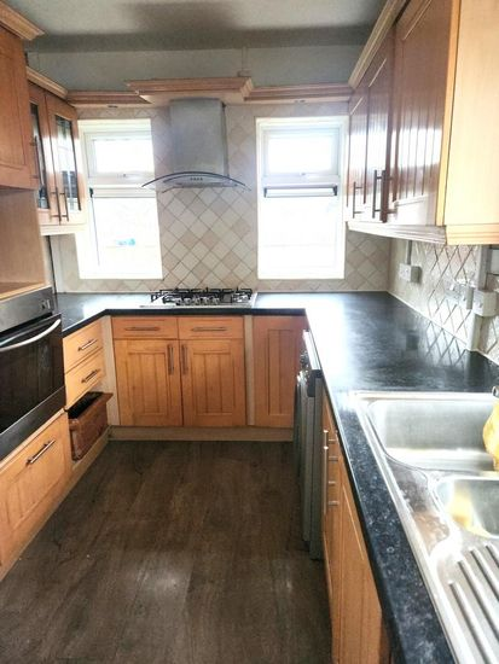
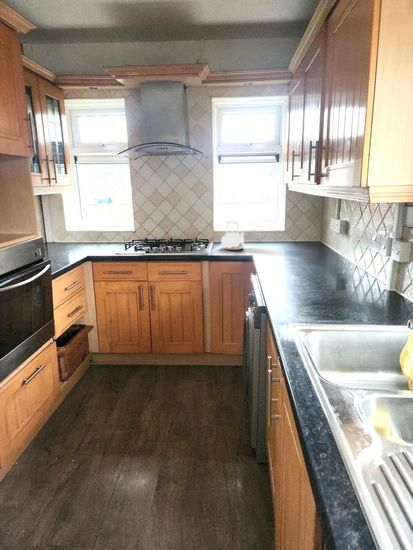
+ kettle (234, 235)
